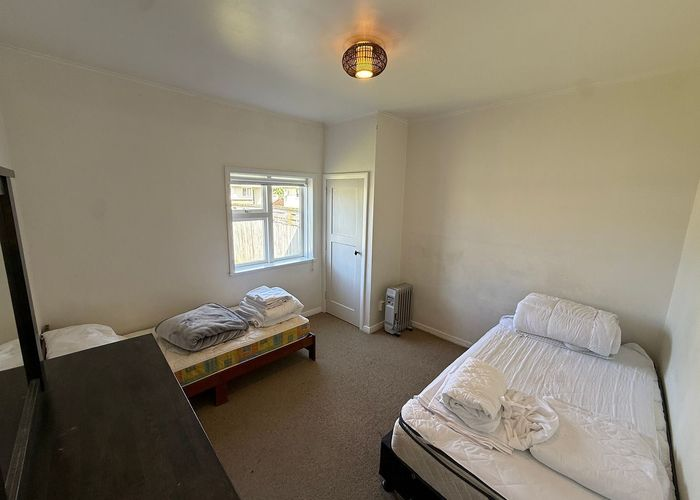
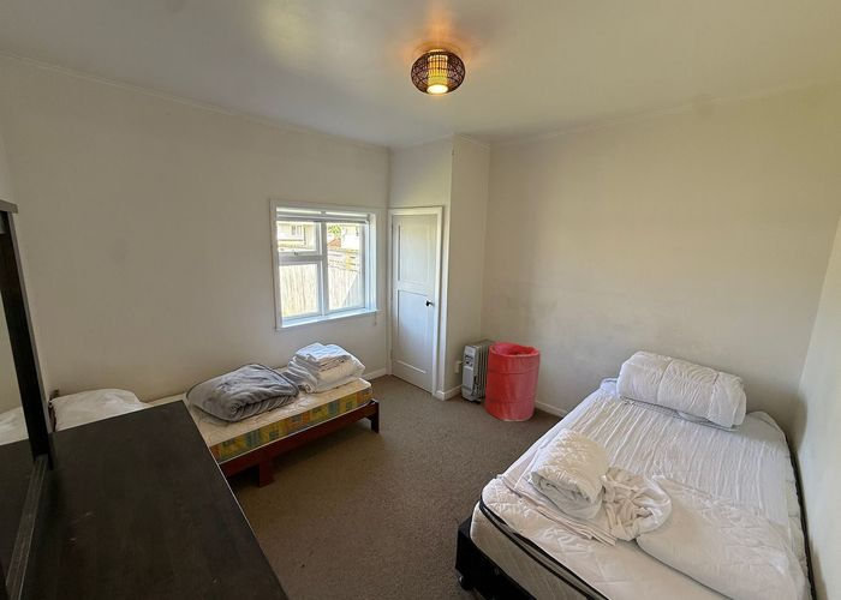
+ laundry hamper (512, 378)
